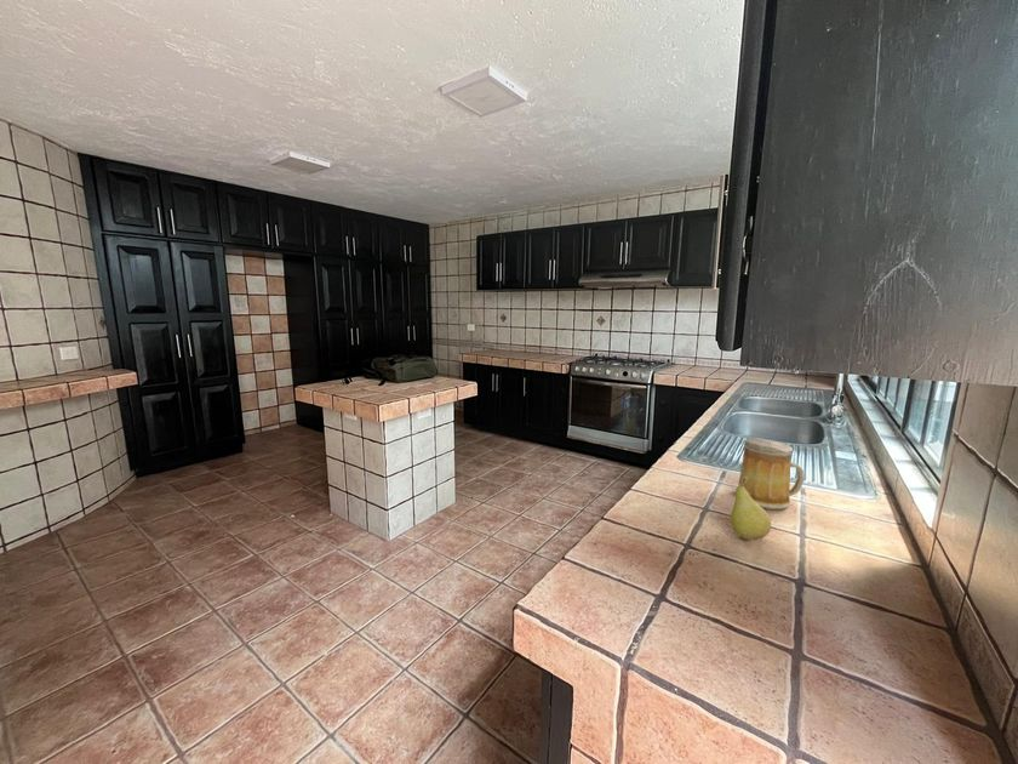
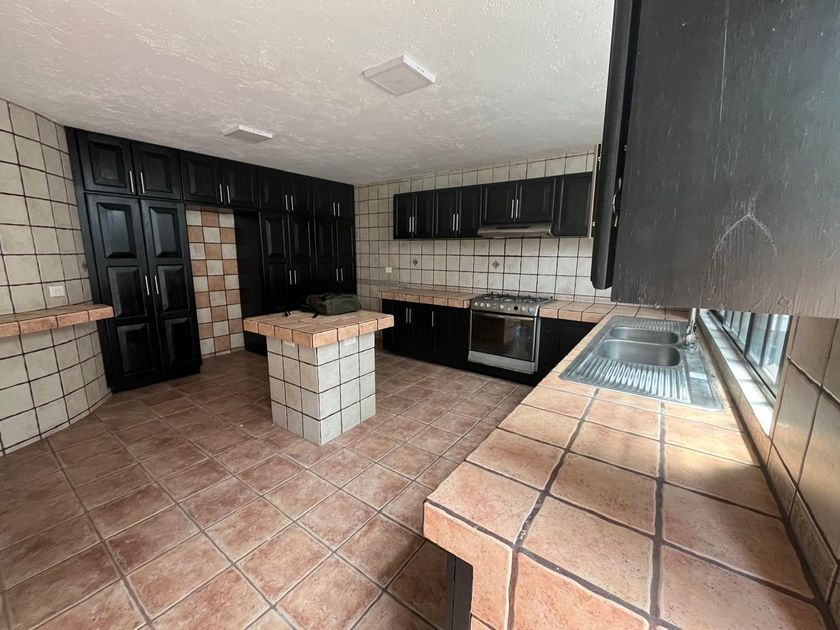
- mug (770, 468)
- fruit (751, 507)
